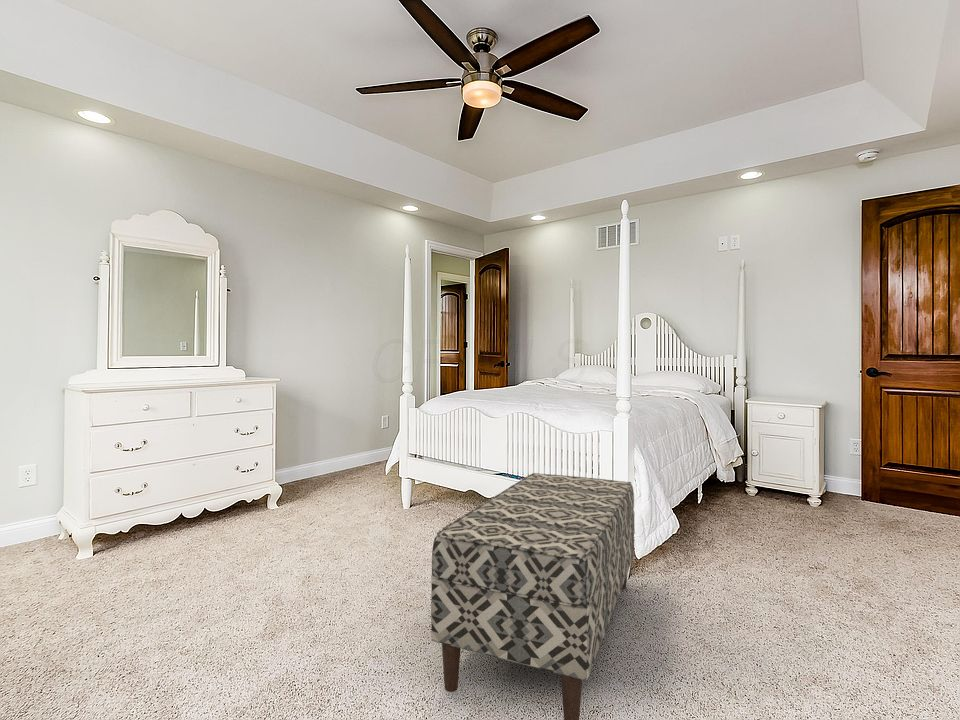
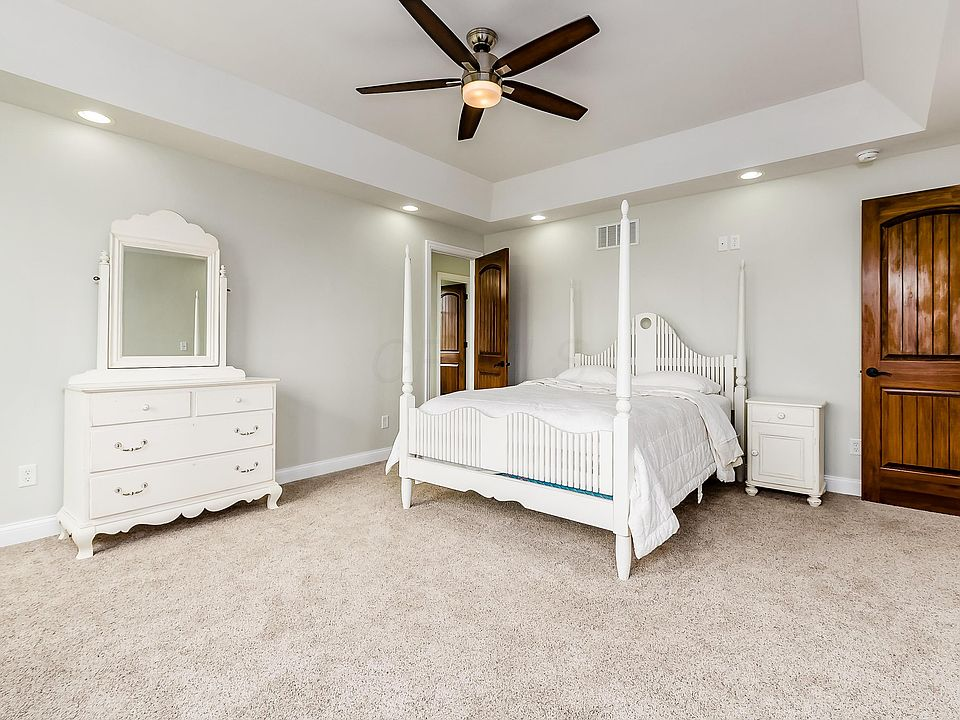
- bench (551, 566)
